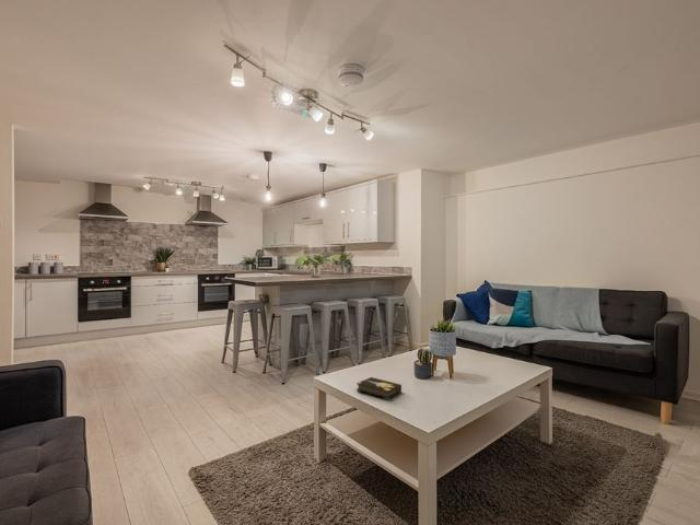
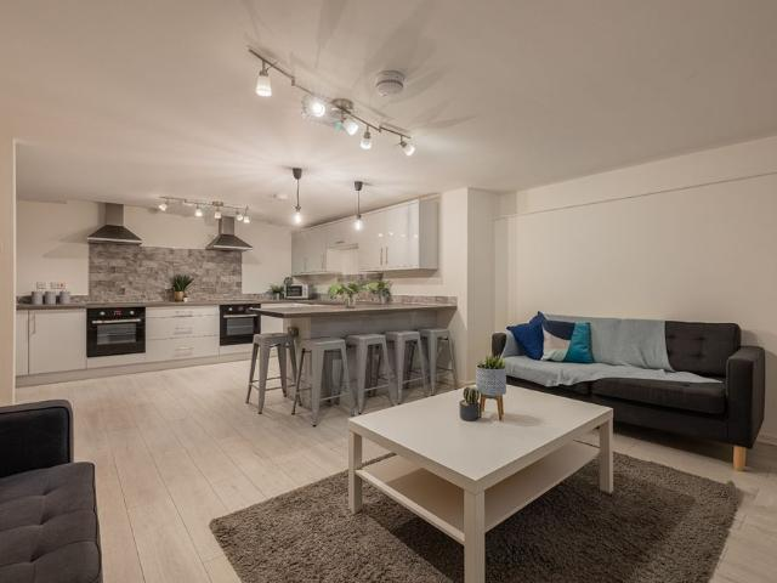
- hardback book (378, 386)
